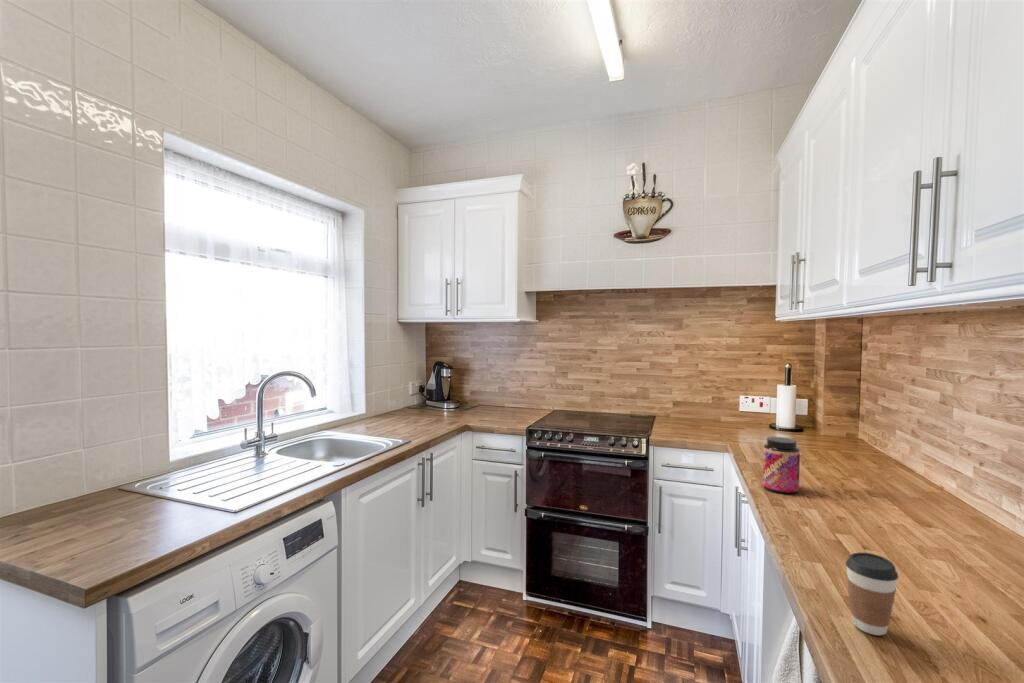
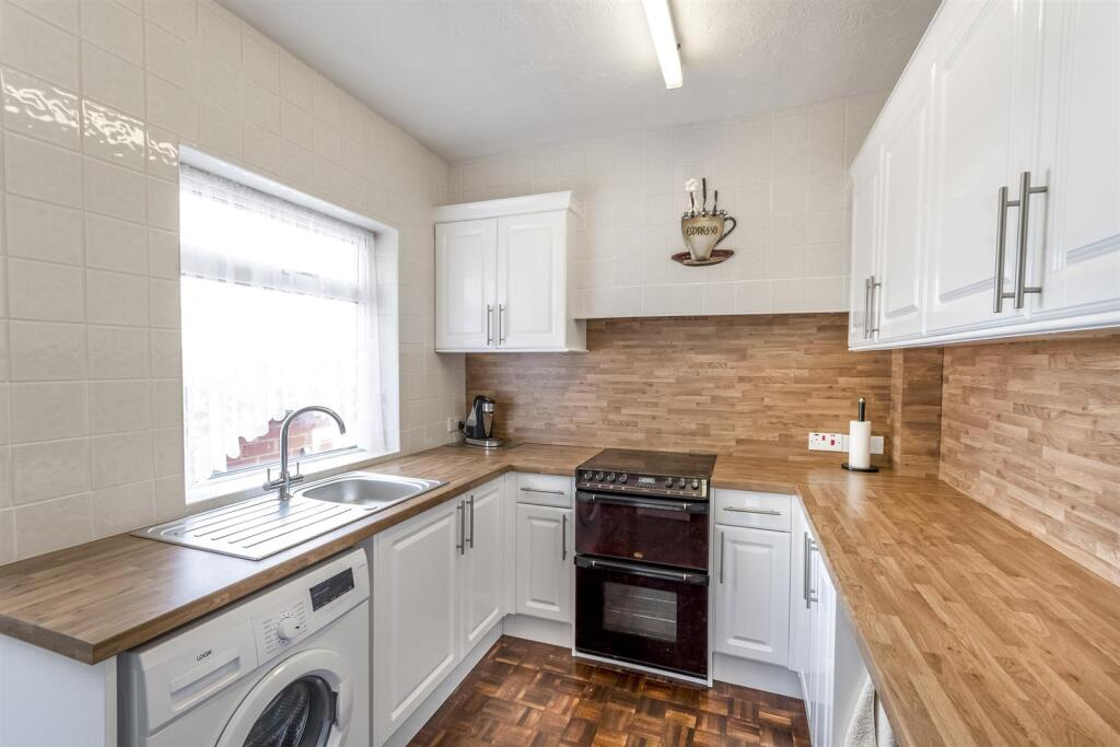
- jar (781, 464)
- coffee cup (870, 593)
